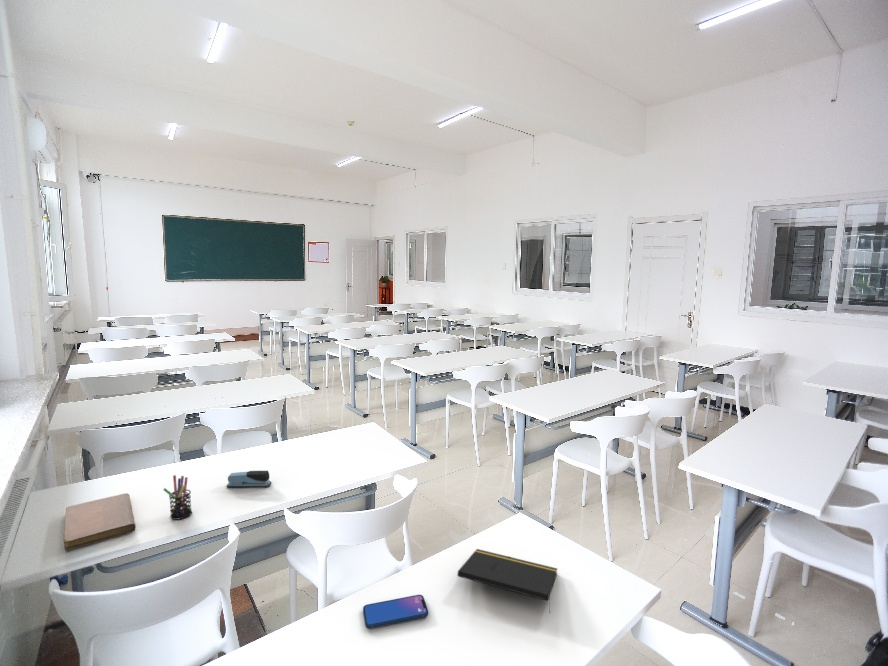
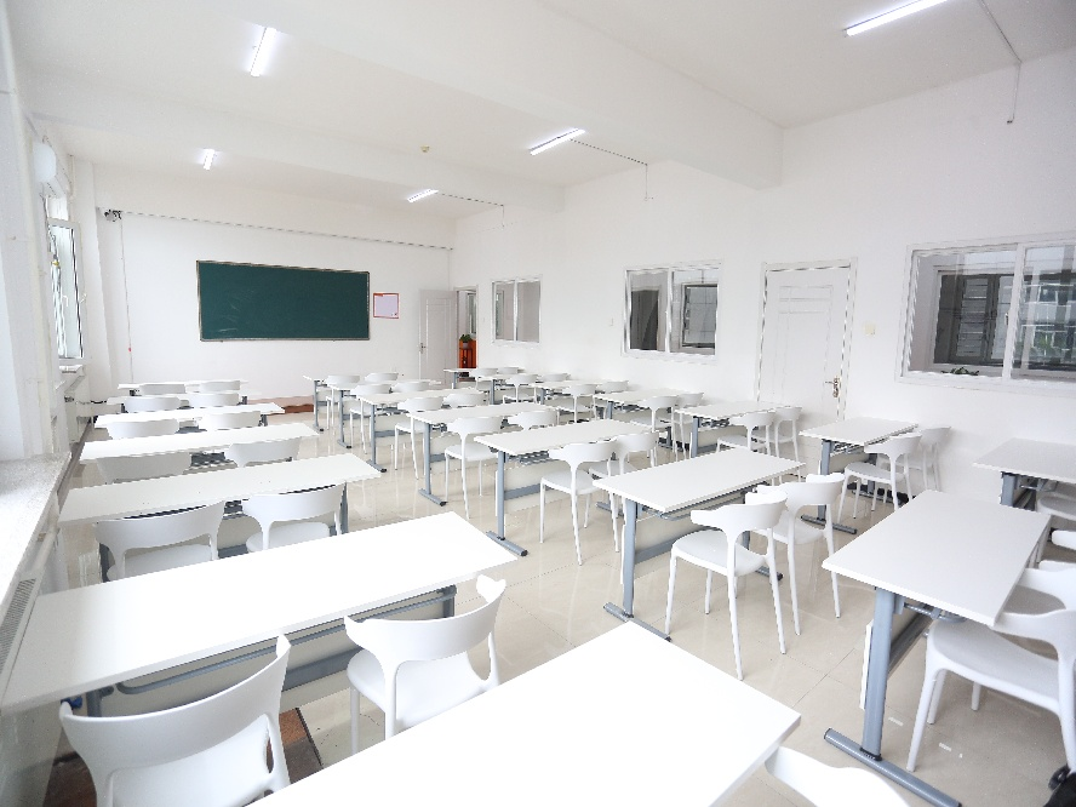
- smartphone (395, 610)
- pen holder (177, 496)
- notebook (100, 518)
- notepad (508, 572)
- stapler (249, 478)
